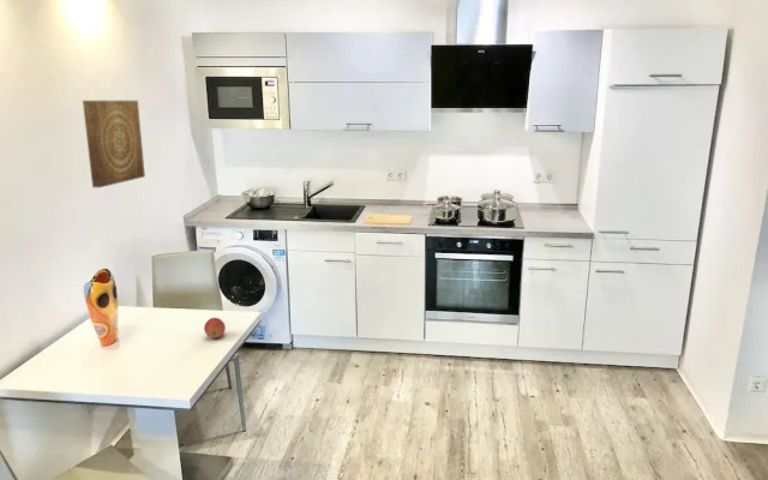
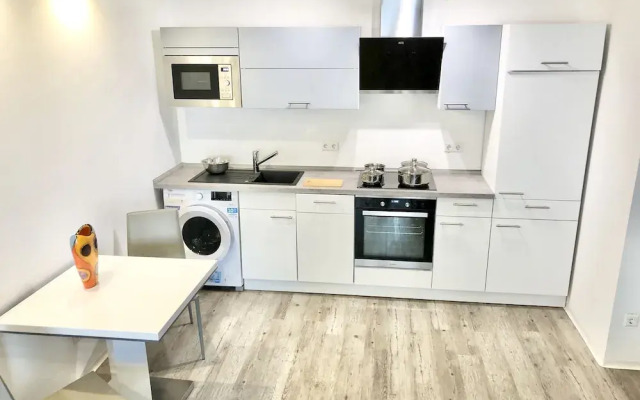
- wall art (116, 142)
- apple (214, 326)
